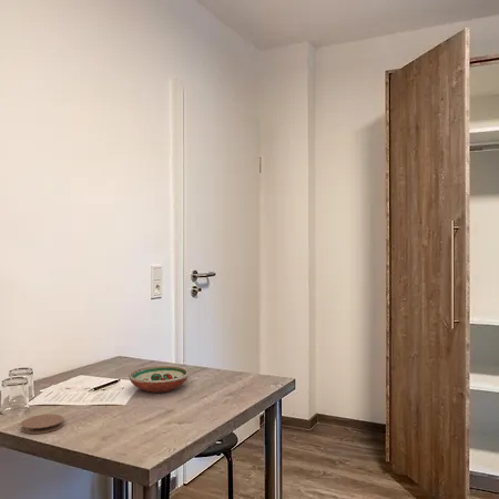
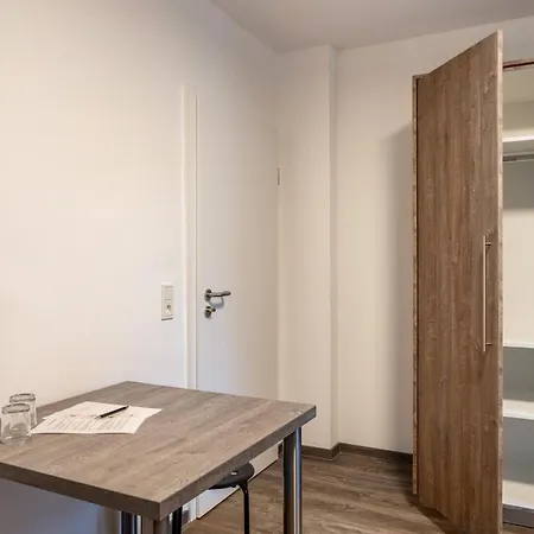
- decorative bowl (159, 380)
- coaster (42, 422)
